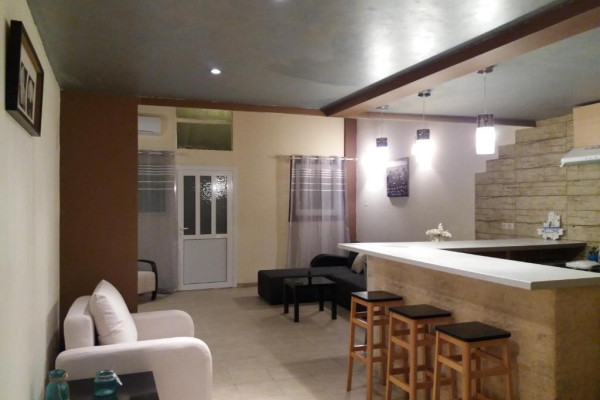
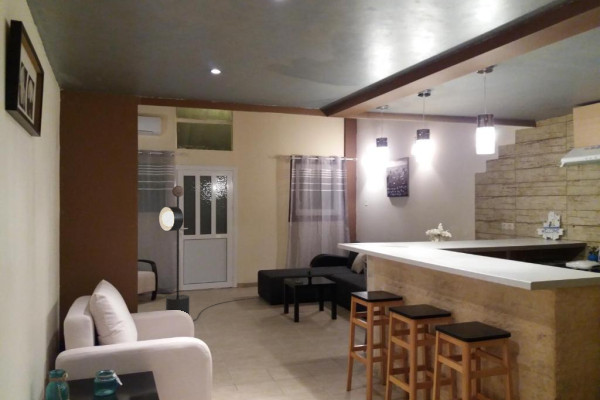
+ floor lamp (178, 249)
